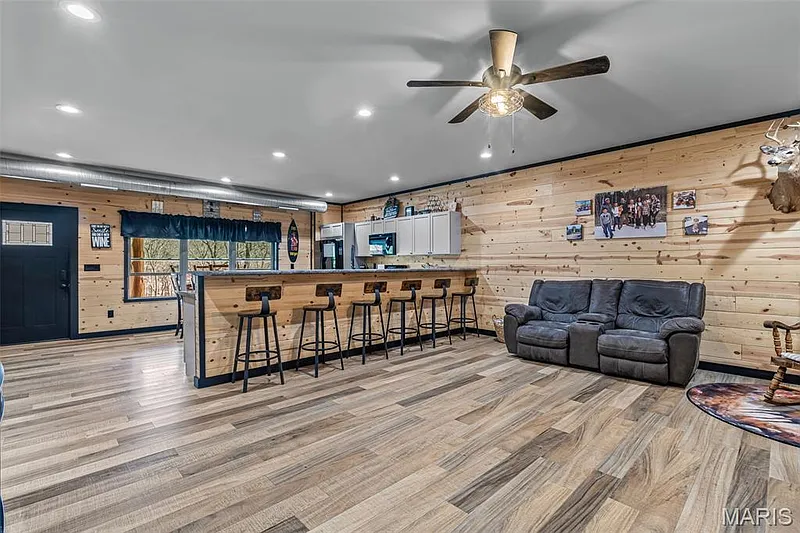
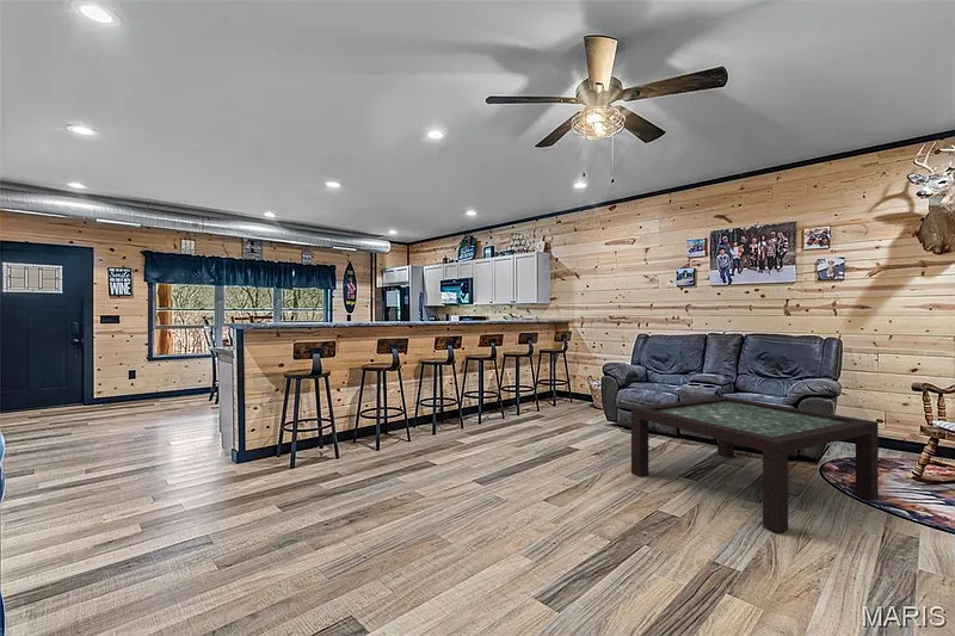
+ coffee table (745, 445)
